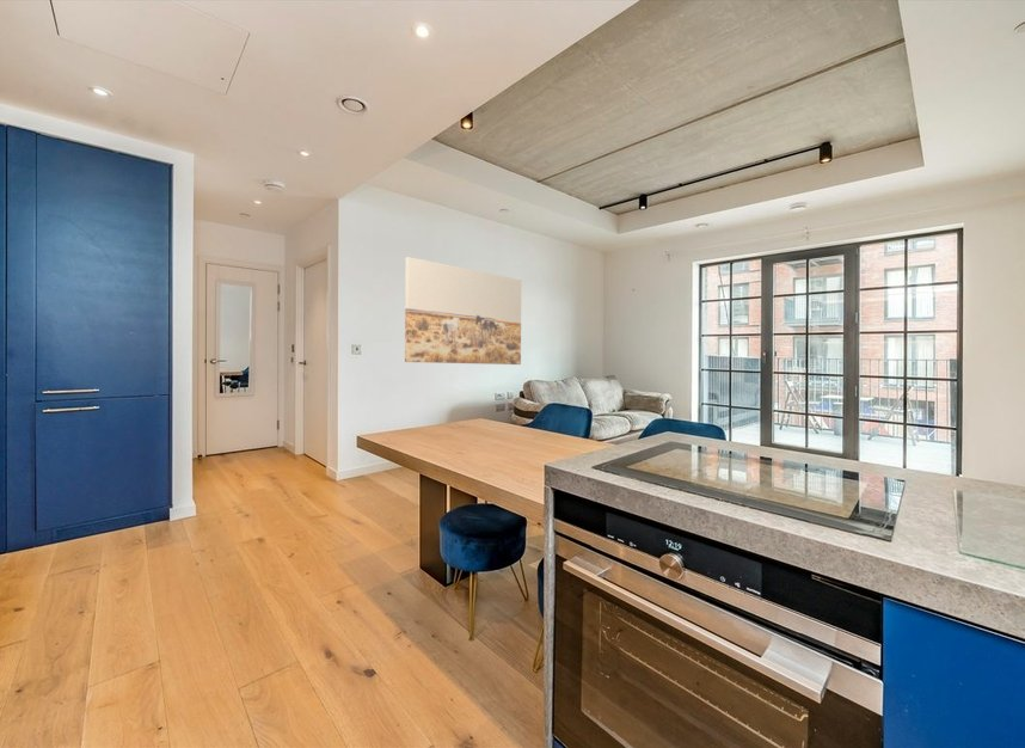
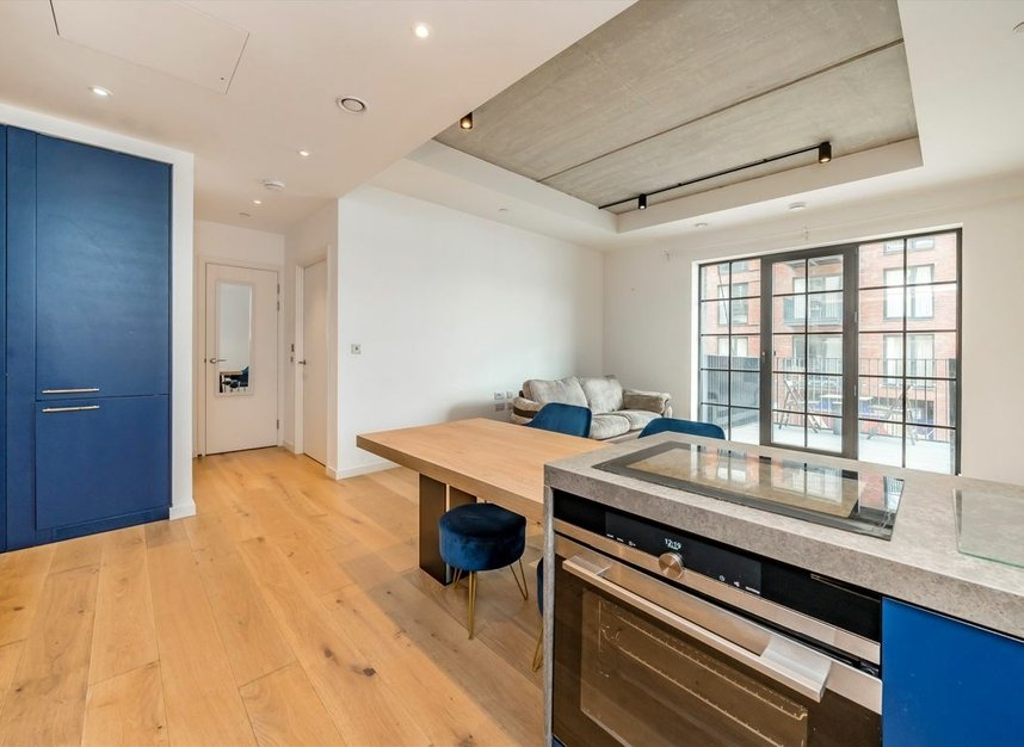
- wall art (468, 317)
